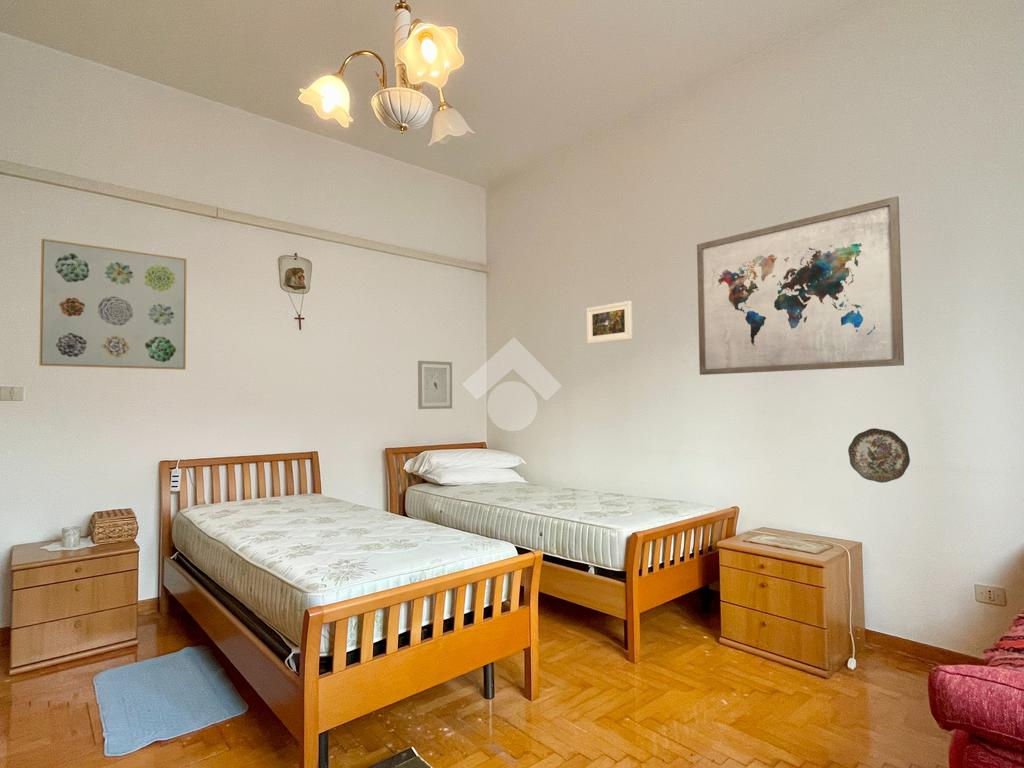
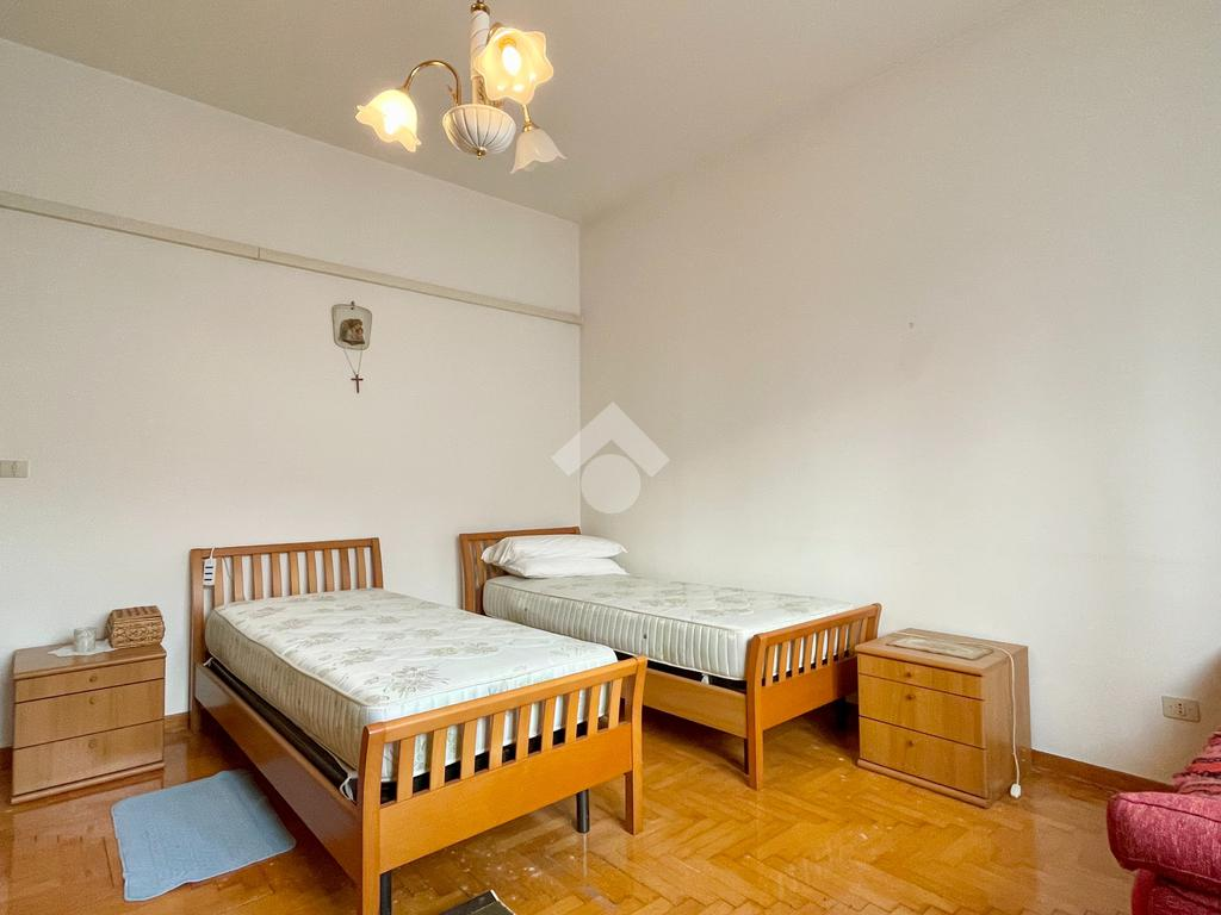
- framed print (608, 323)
- wall art (118, 308)
- wall art (435, 385)
- decorative plate (878, 455)
- wall art (786, 296)
